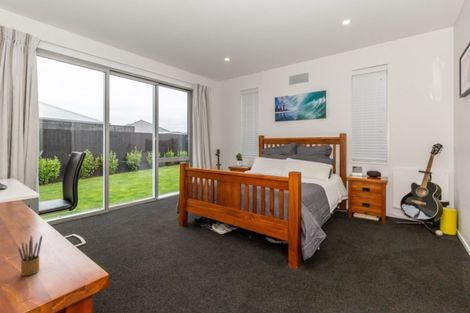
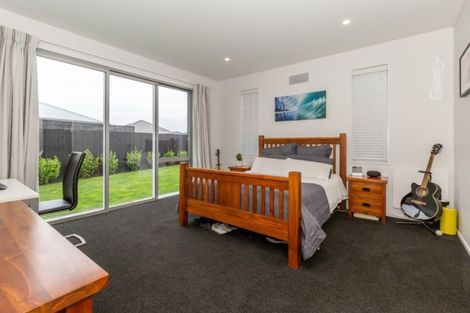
- pencil box (31, 255)
